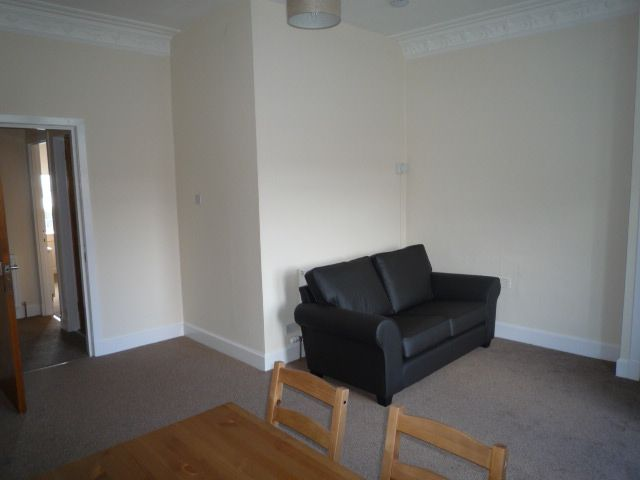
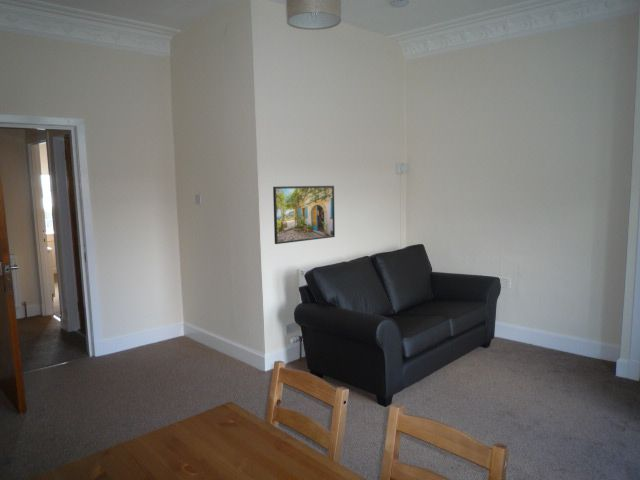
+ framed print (305, 213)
